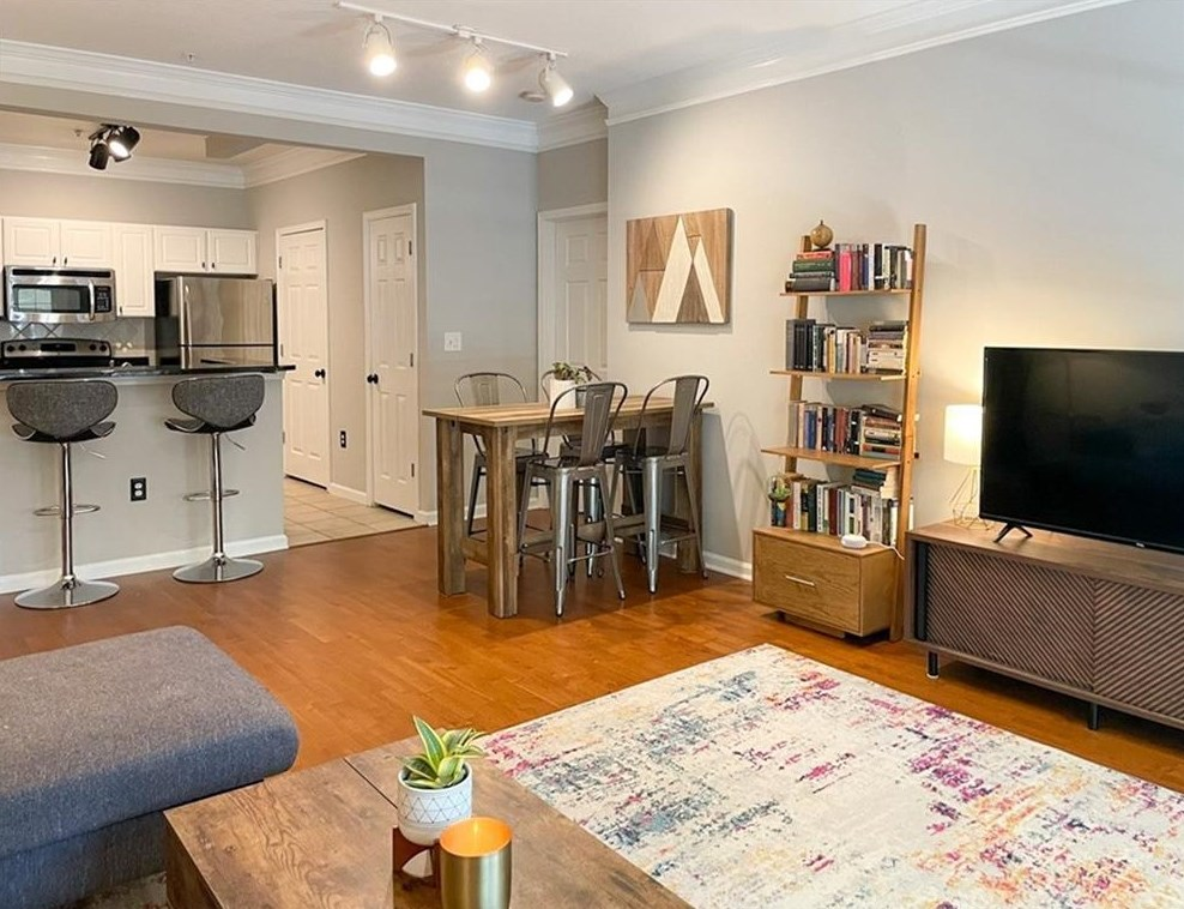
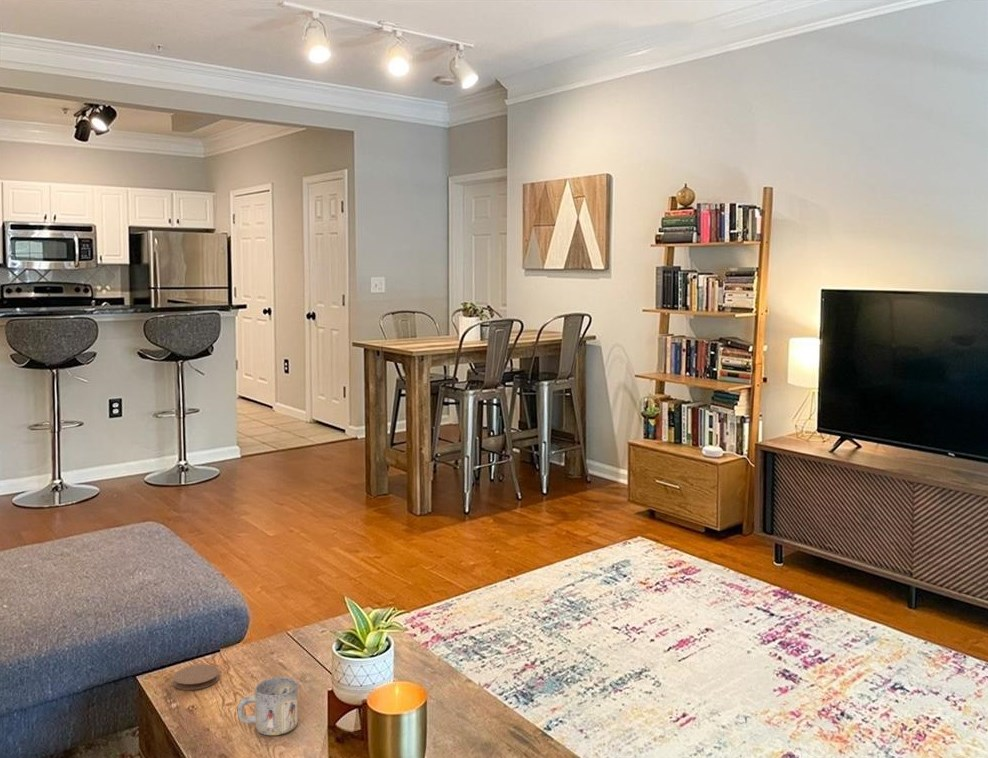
+ mug (268, 707)
+ coaster (196, 676)
